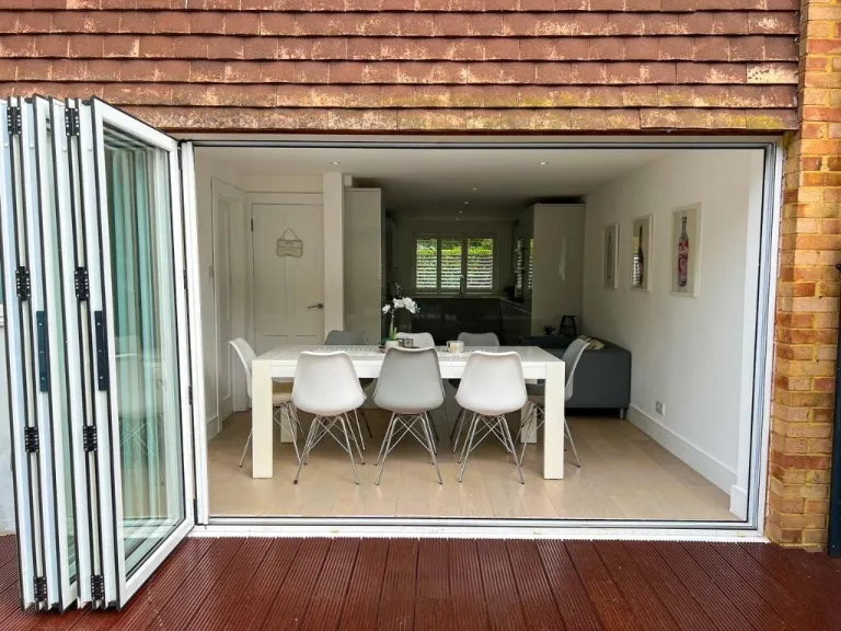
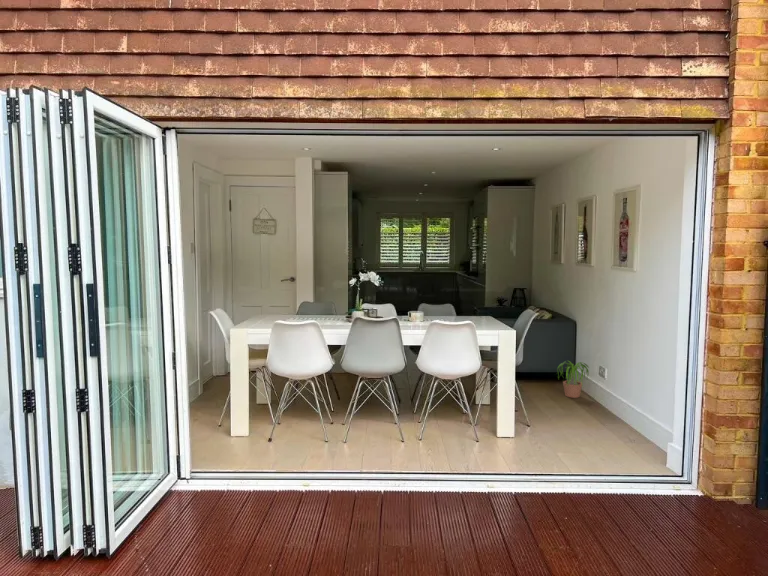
+ potted plant (577, 379)
